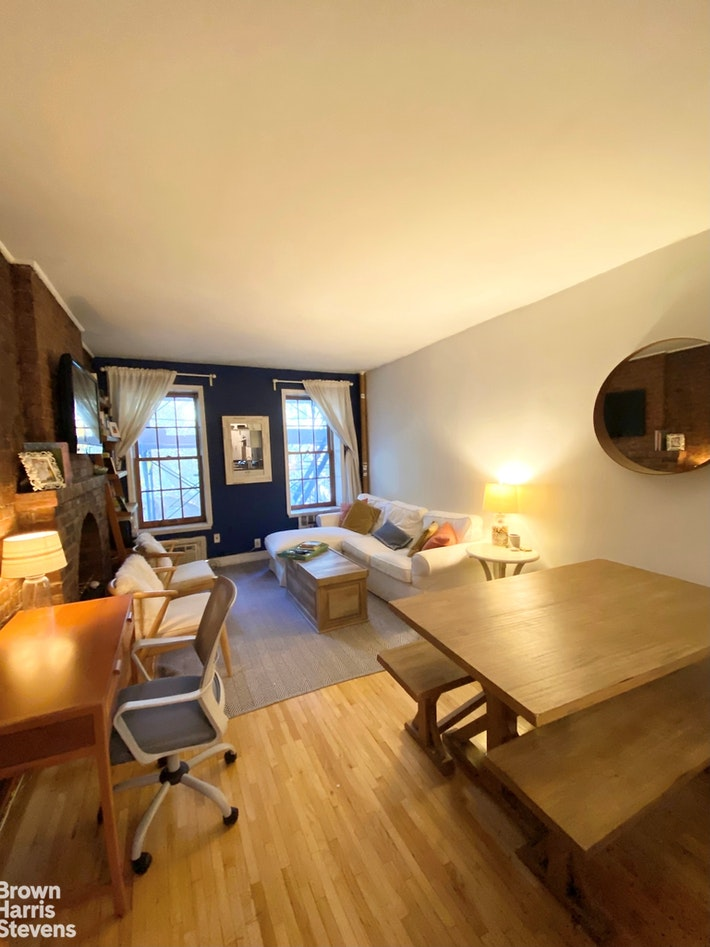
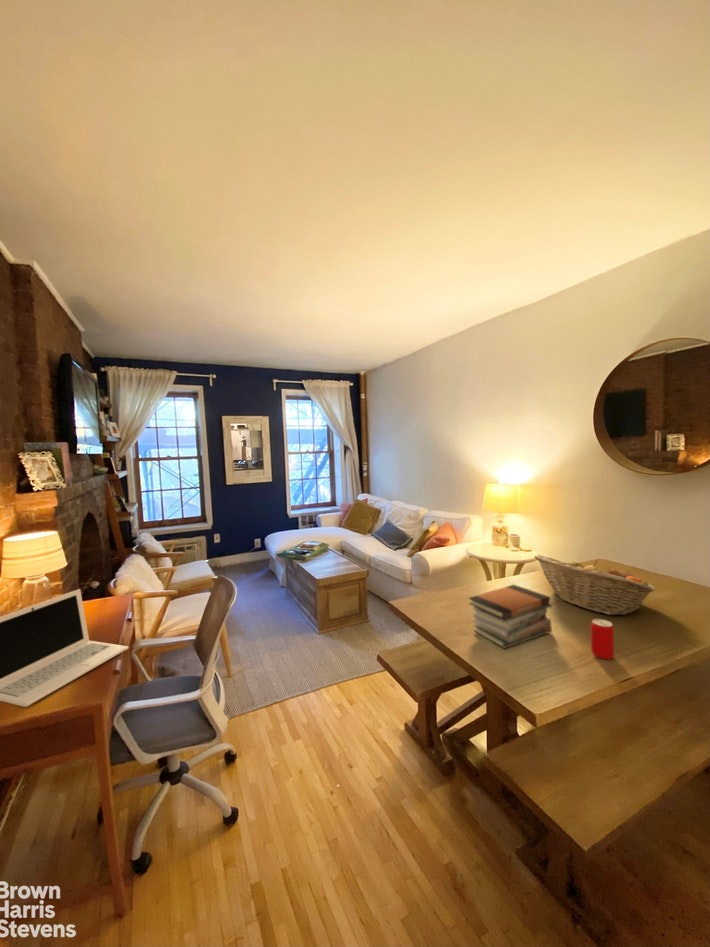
+ laptop (57, 639)
+ beverage can (602, 639)
+ fruit basket (589, 579)
+ book stack (510, 614)
